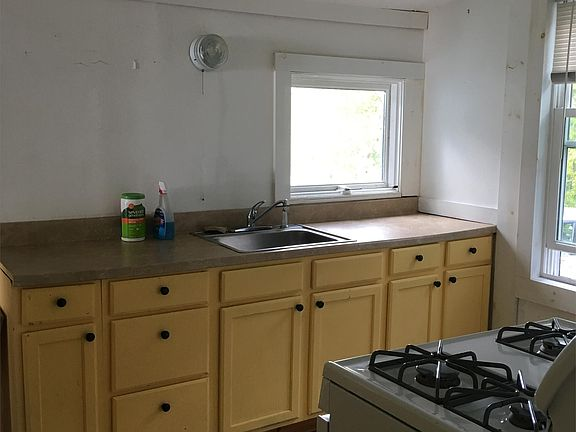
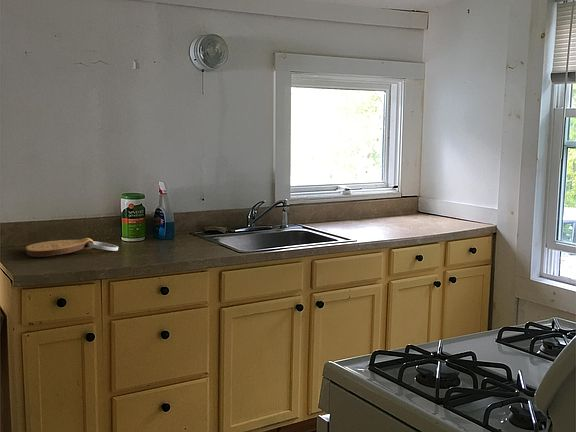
+ key chain (73, 245)
